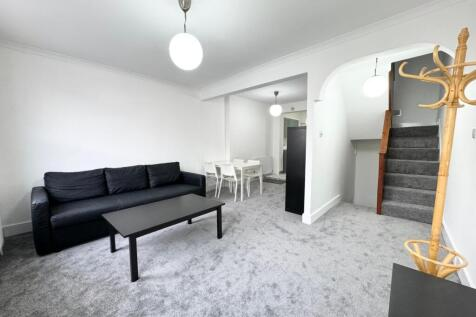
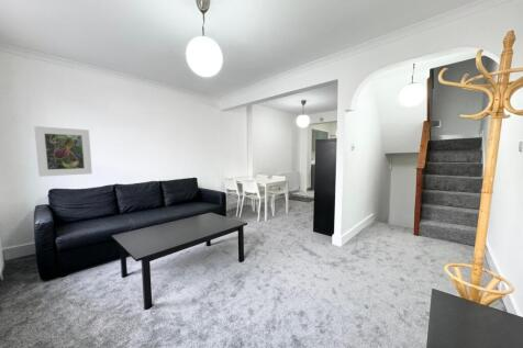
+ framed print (65, 151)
